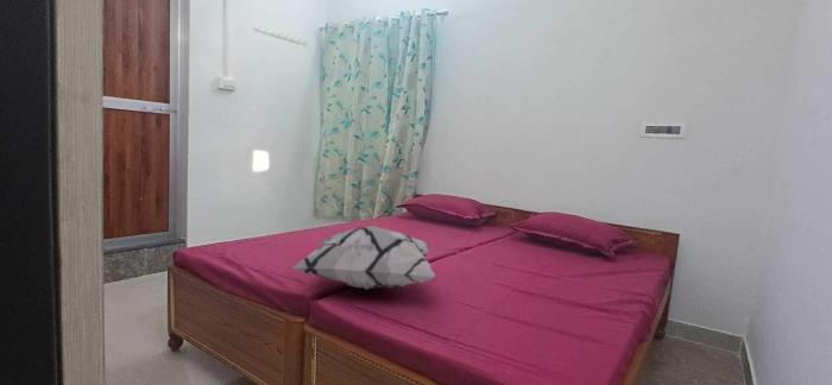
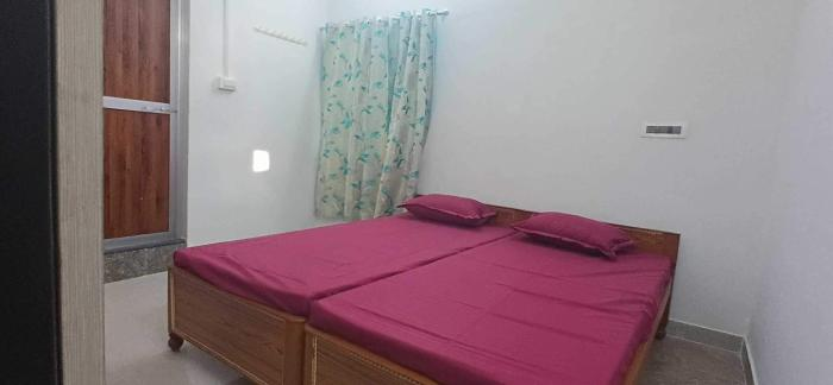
- decorative pillow (371, 255)
